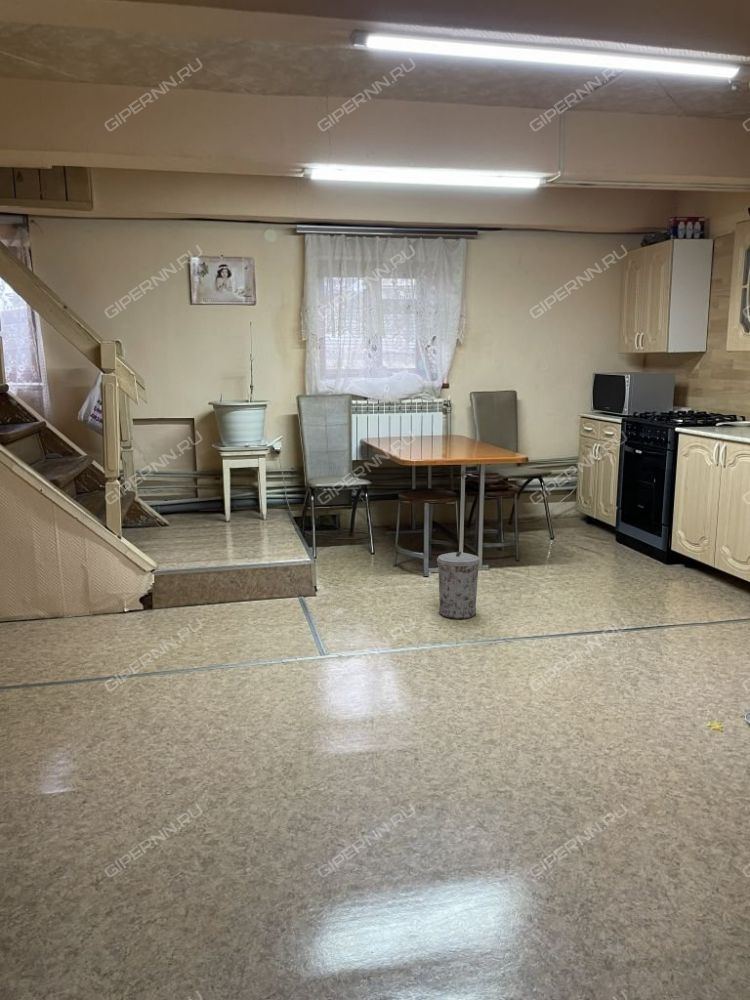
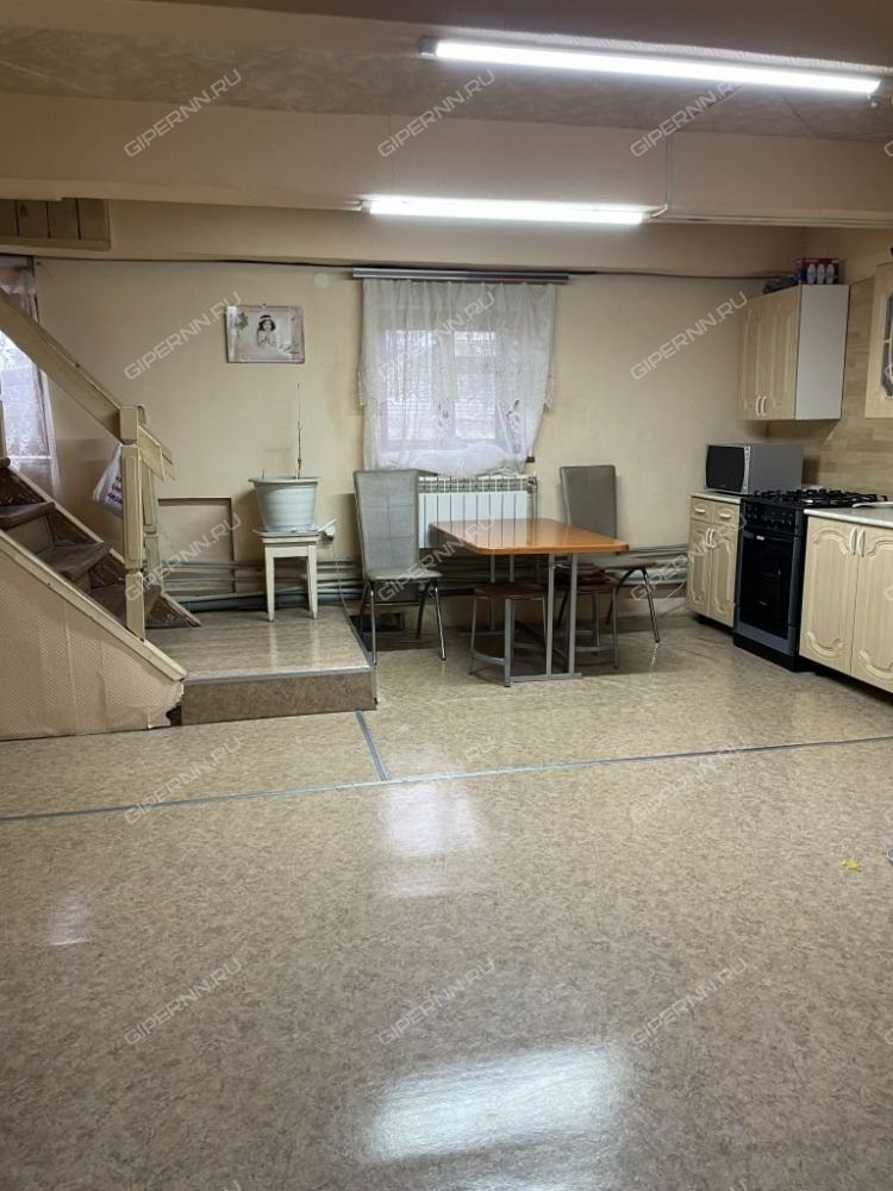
- trash can (458, 583)
